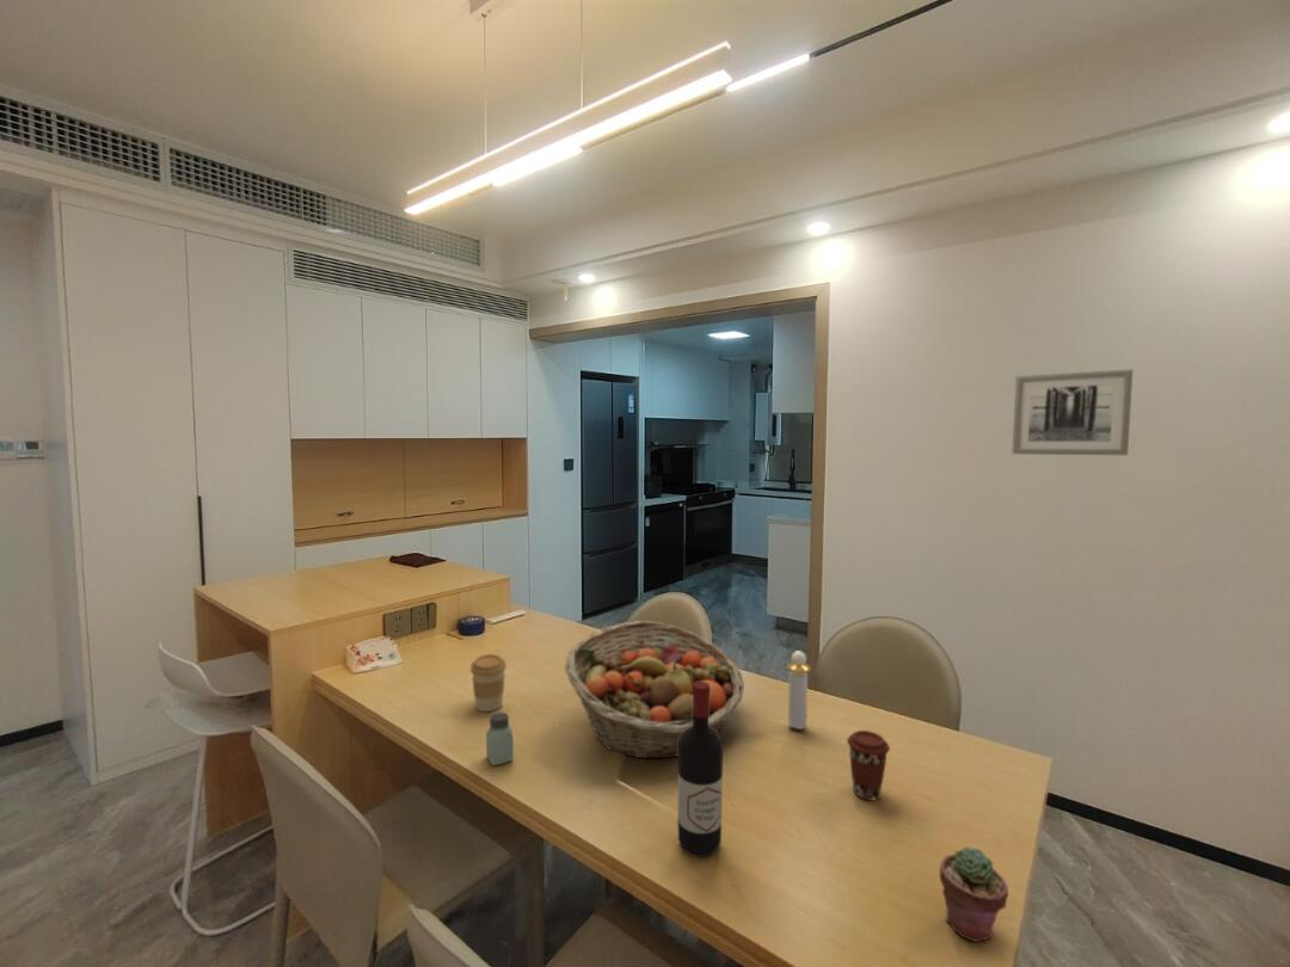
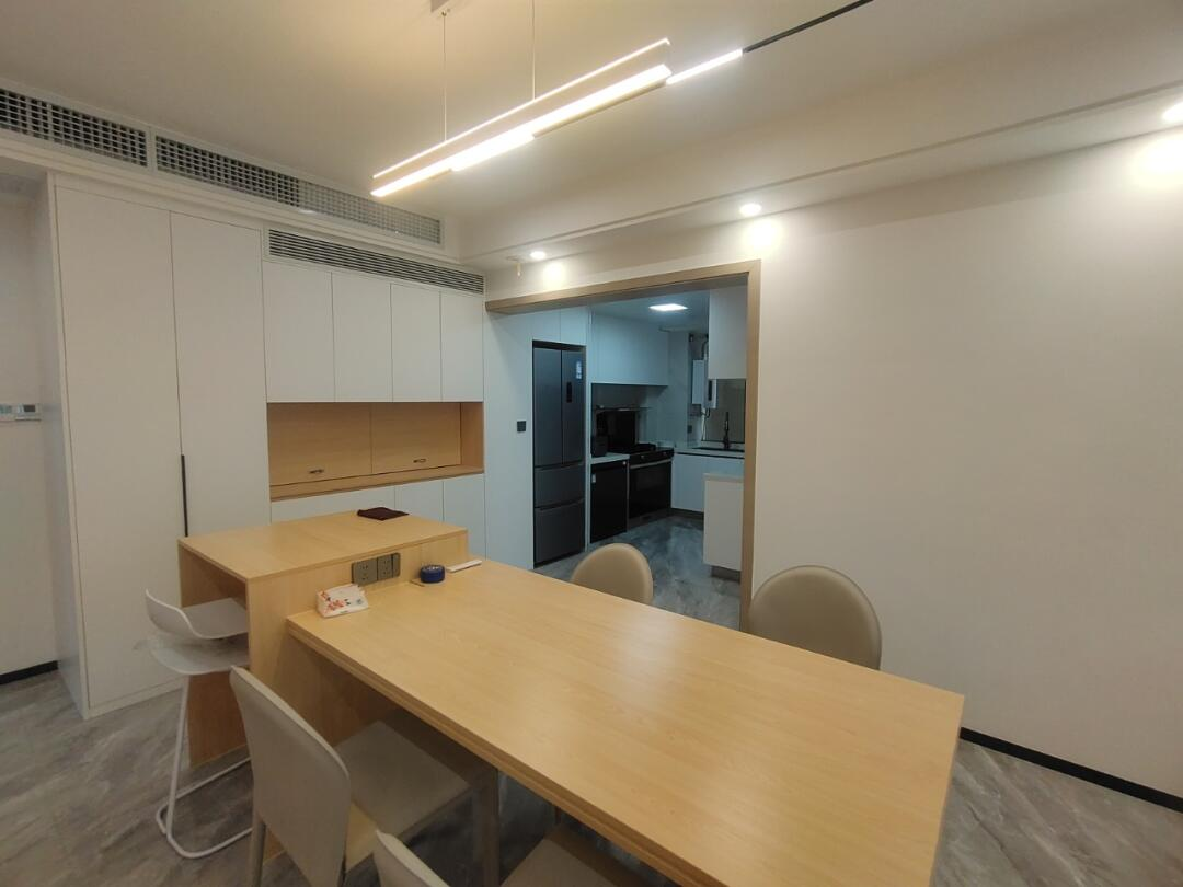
- saltshaker (499, 737)
- coffee cup (489, 682)
- wine bottle (700, 765)
- coffee cup (867, 765)
- fruit basket (656, 683)
- potted succulent (971, 889)
- perfume bottle (798, 689)
- wall art (1069, 413)
